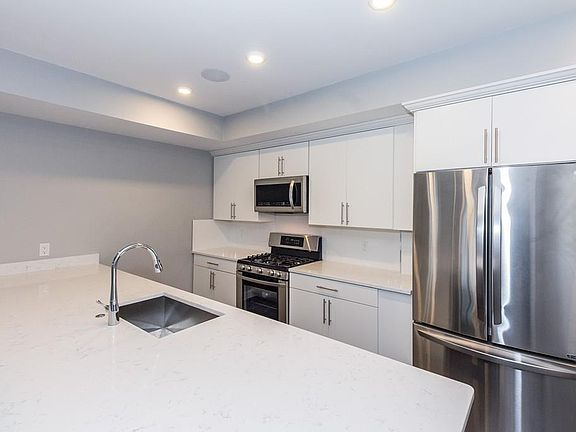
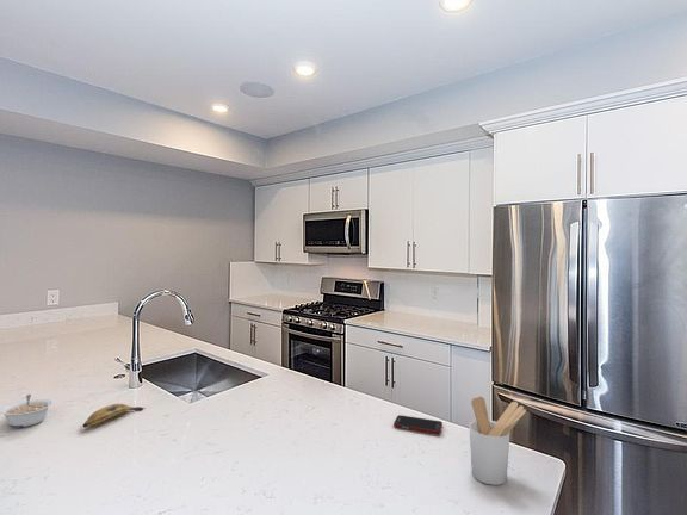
+ cell phone (417, 423)
+ utensil holder (497, 439)
+ banana (112, 411)
+ legume (25, 411)
